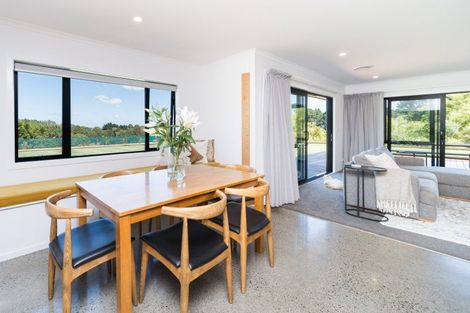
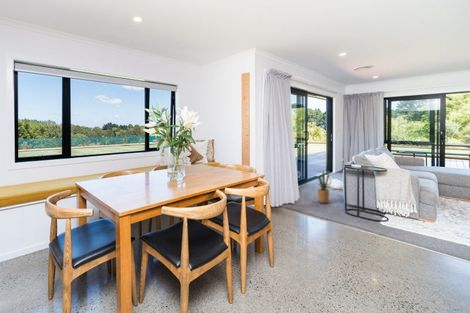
+ house plant (321, 186)
